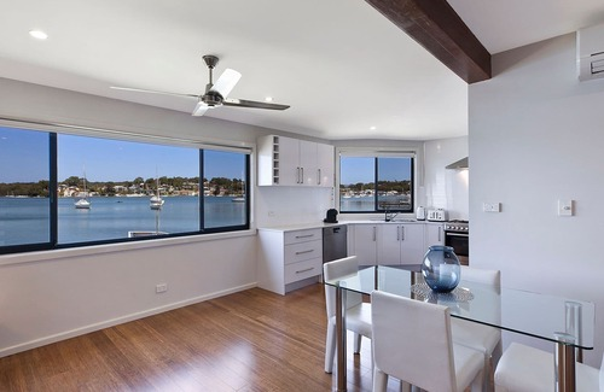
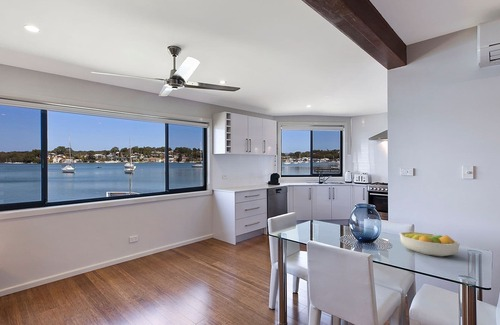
+ fruit bowl (427, 241)
